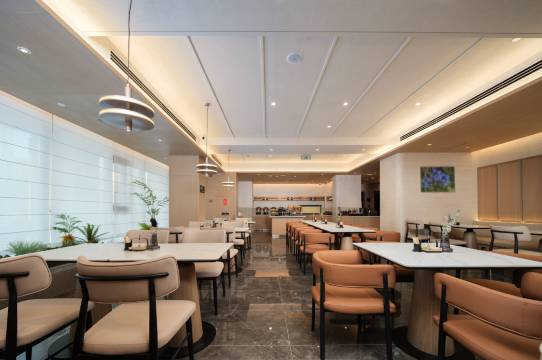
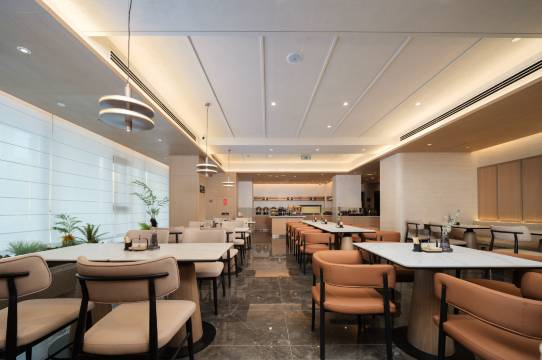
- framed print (437, 179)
